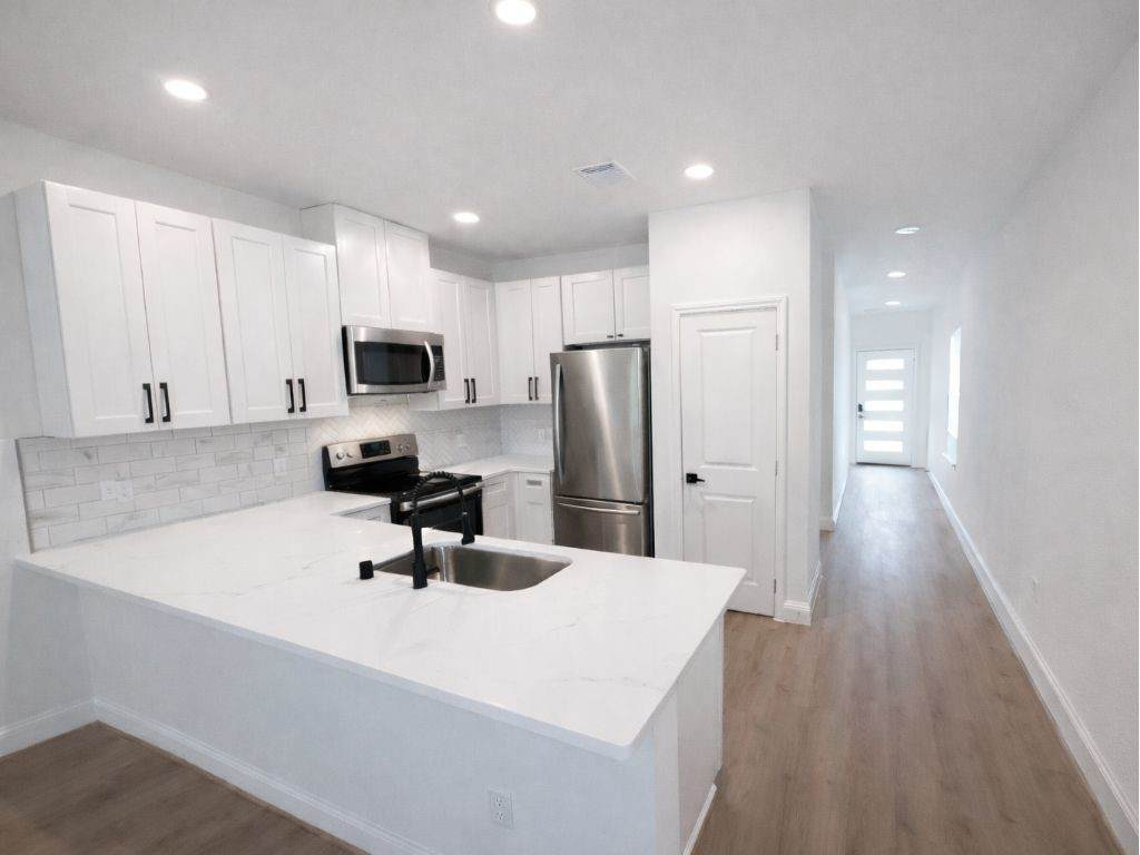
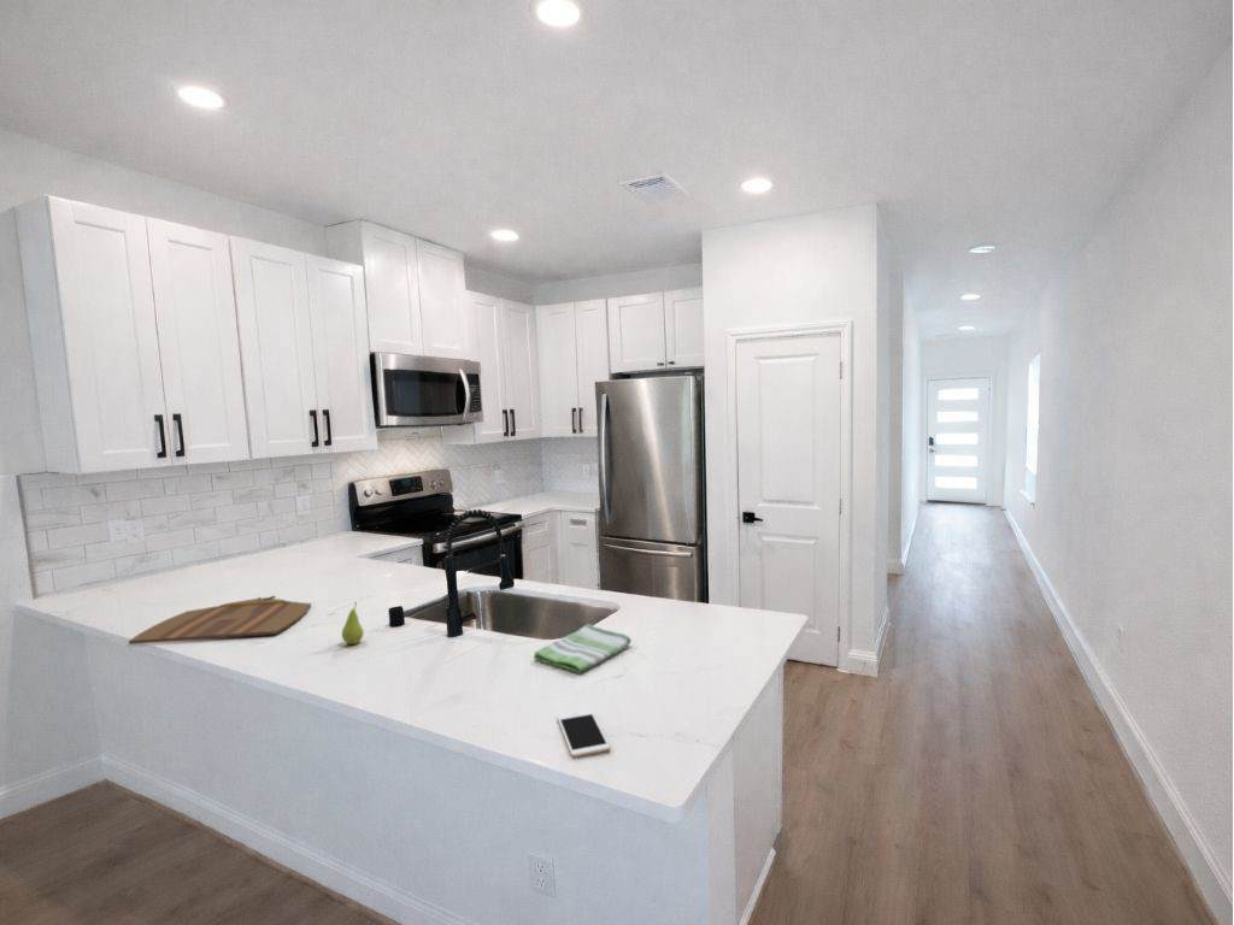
+ cell phone (582, 731)
+ cutting board (236, 614)
+ dish towel (583, 646)
+ fruit (352, 624)
